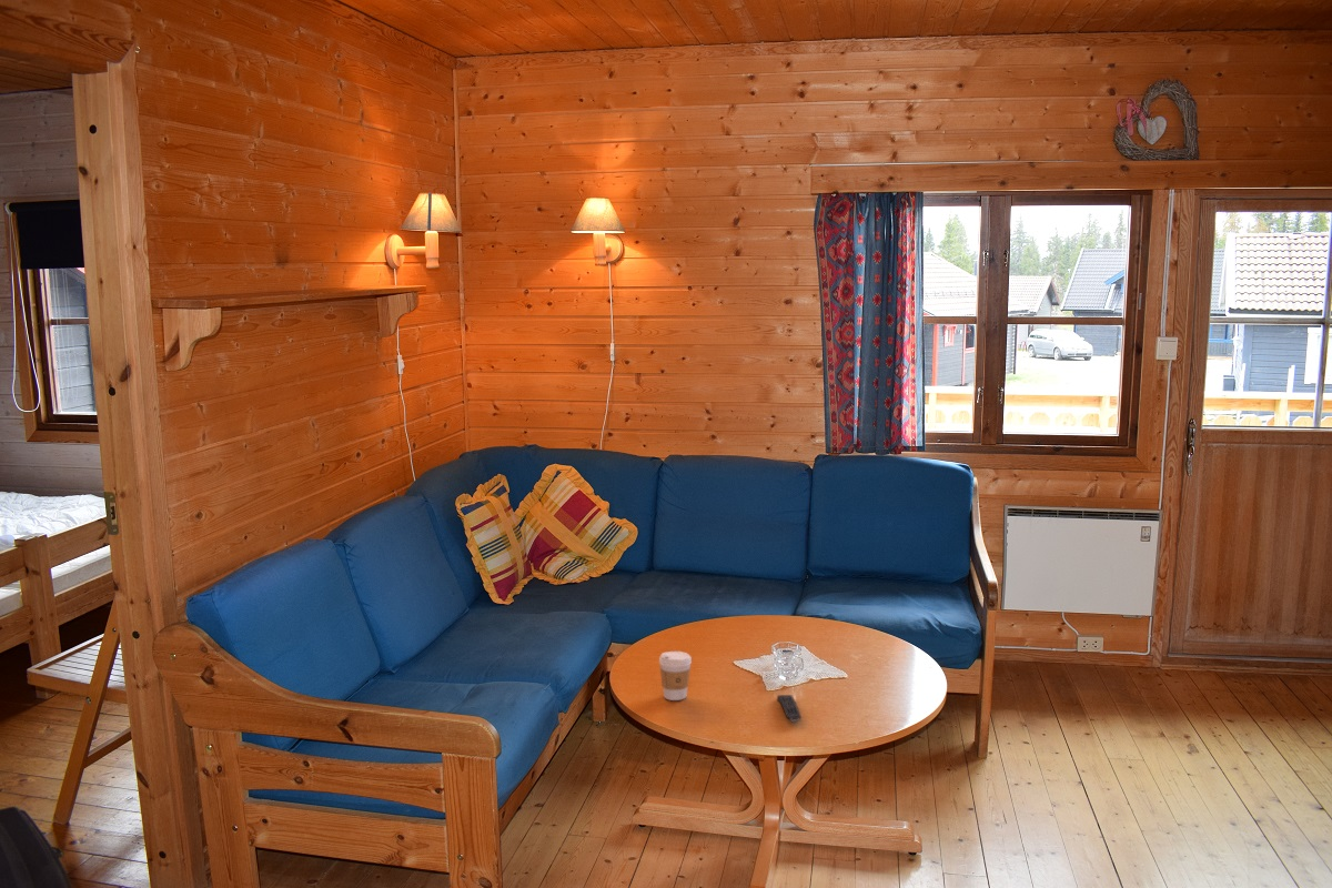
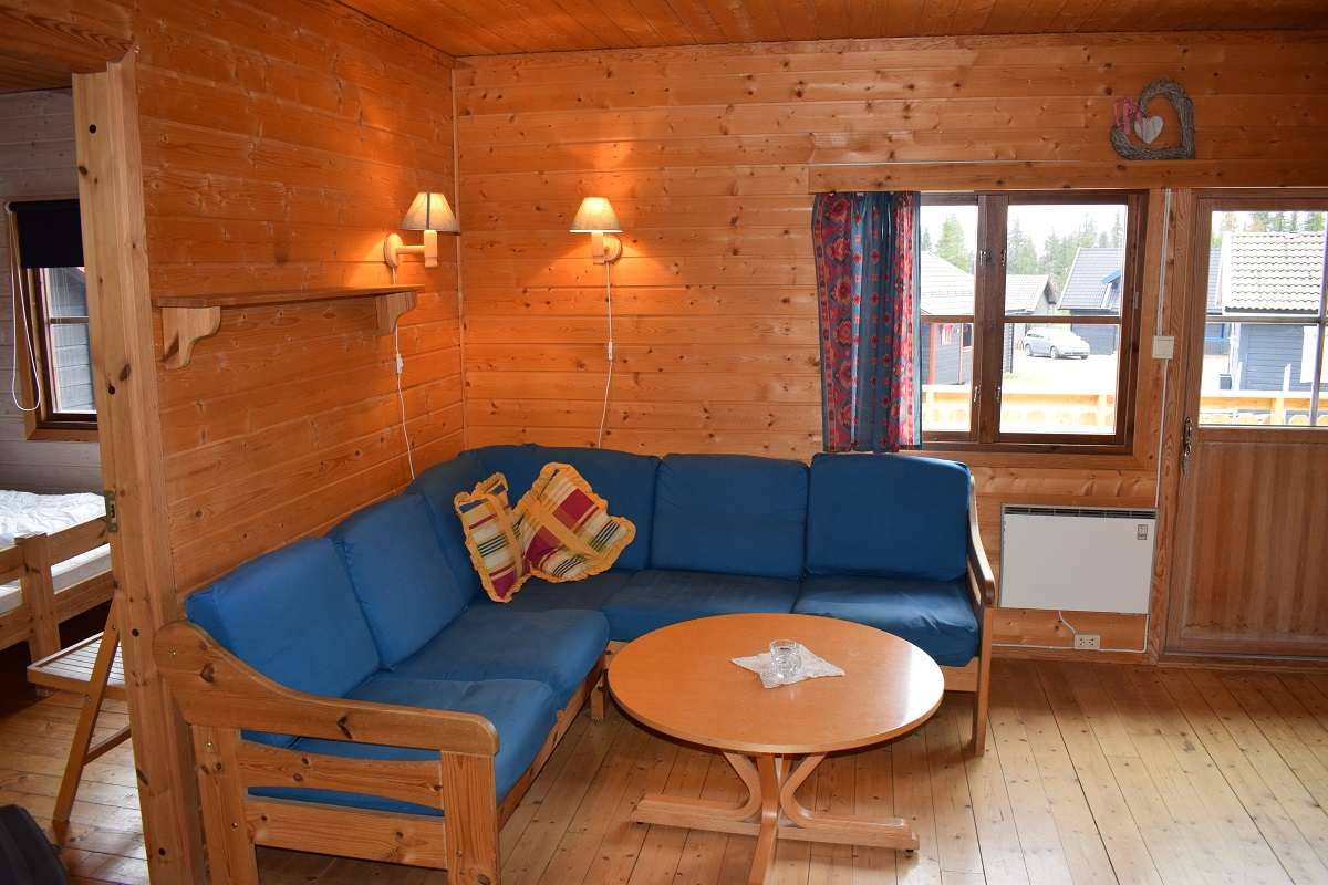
- remote control (789, 707)
- coffee cup (675, 675)
